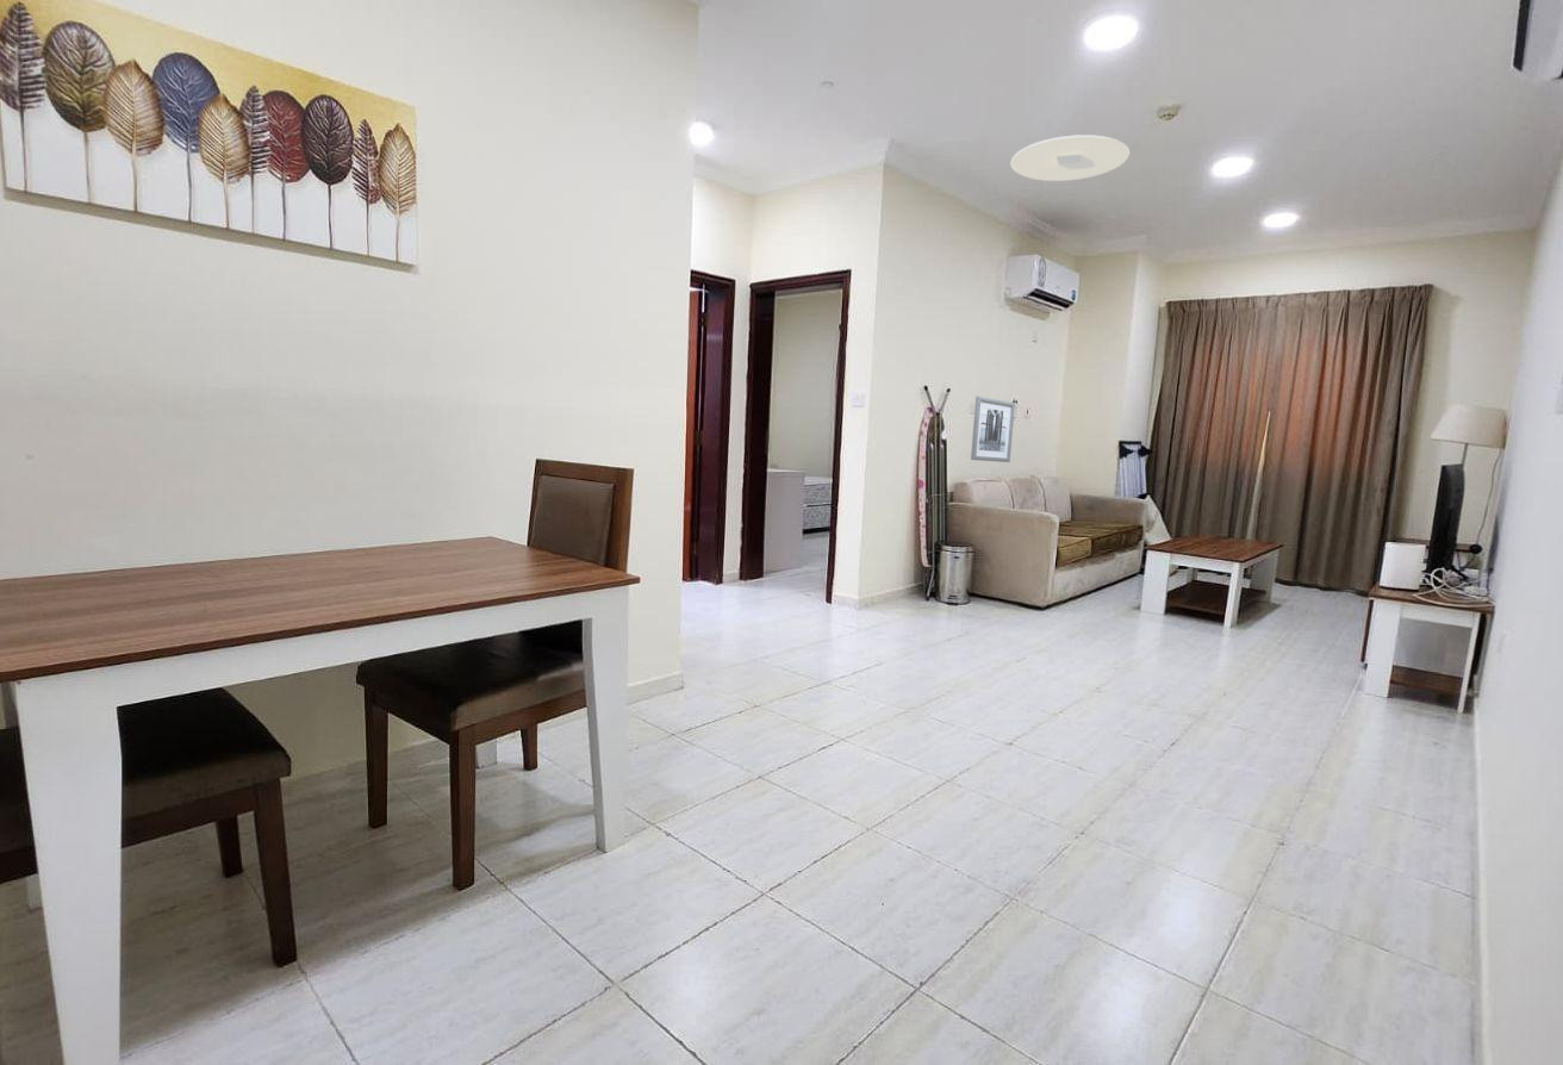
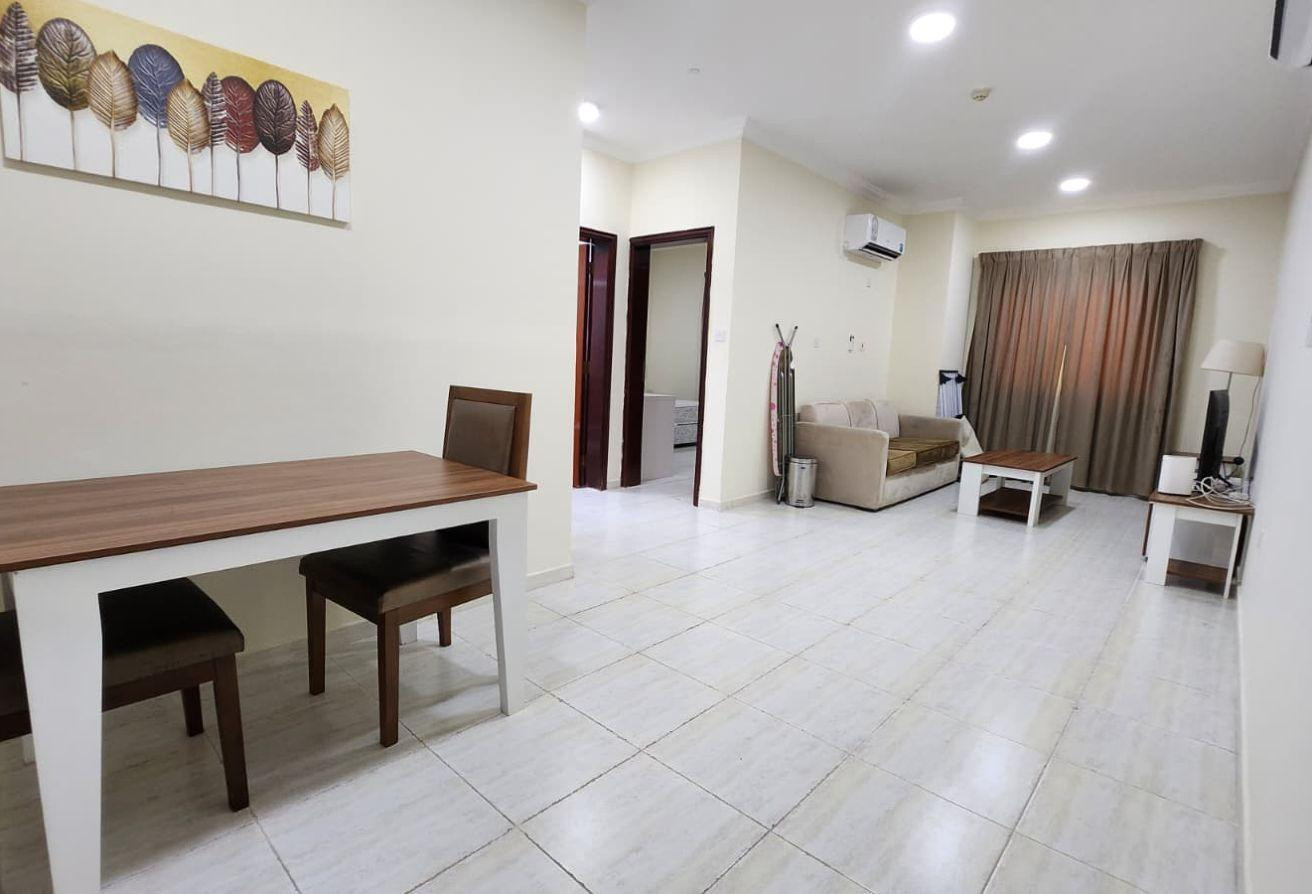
- ceiling light (1069, 154)
- wall art (994, 430)
